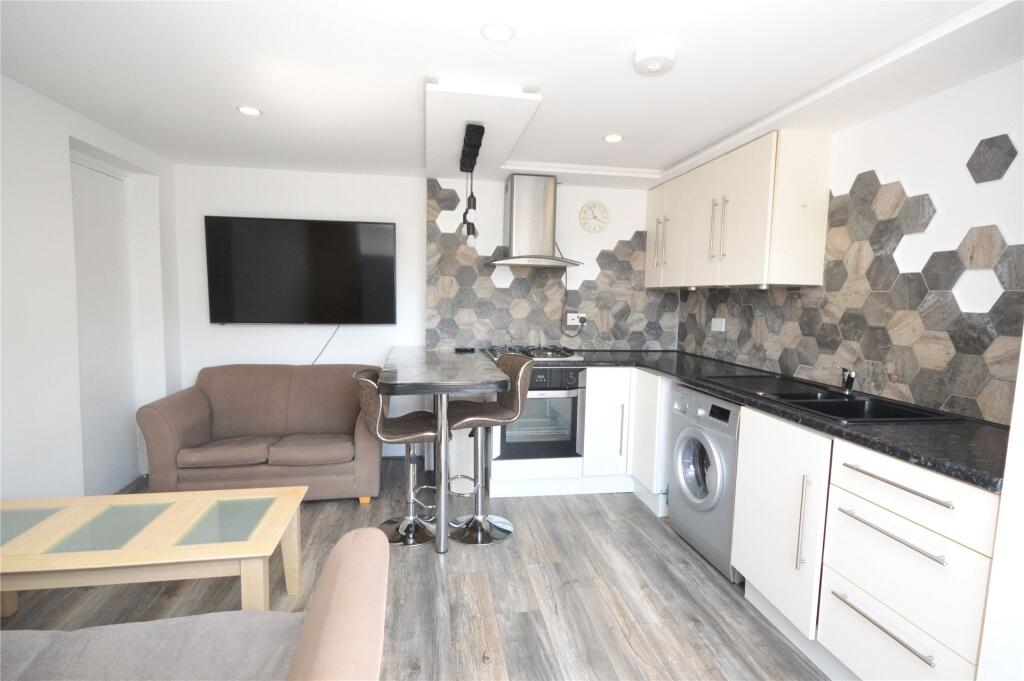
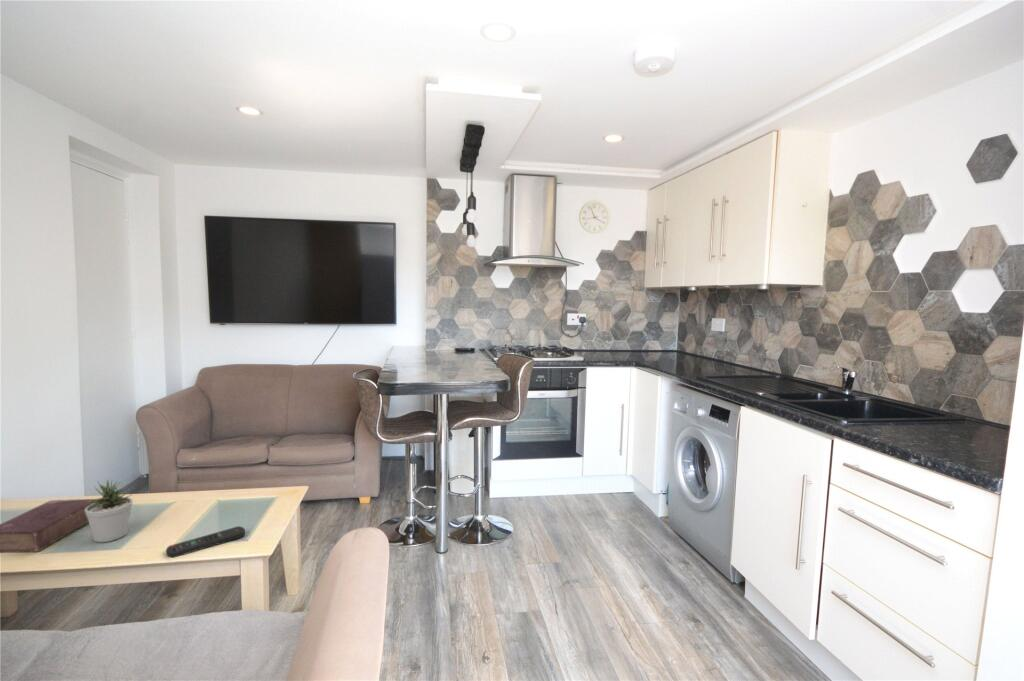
+ remote control (207, 540)
+ potted plant (111, 508)
+ book (44, 524)
